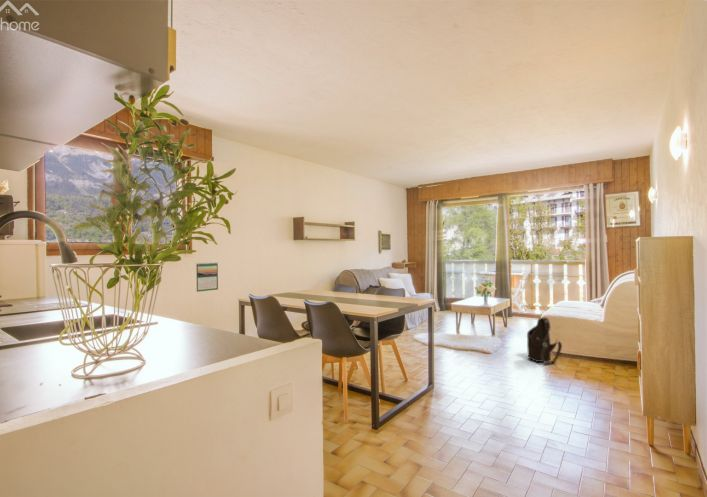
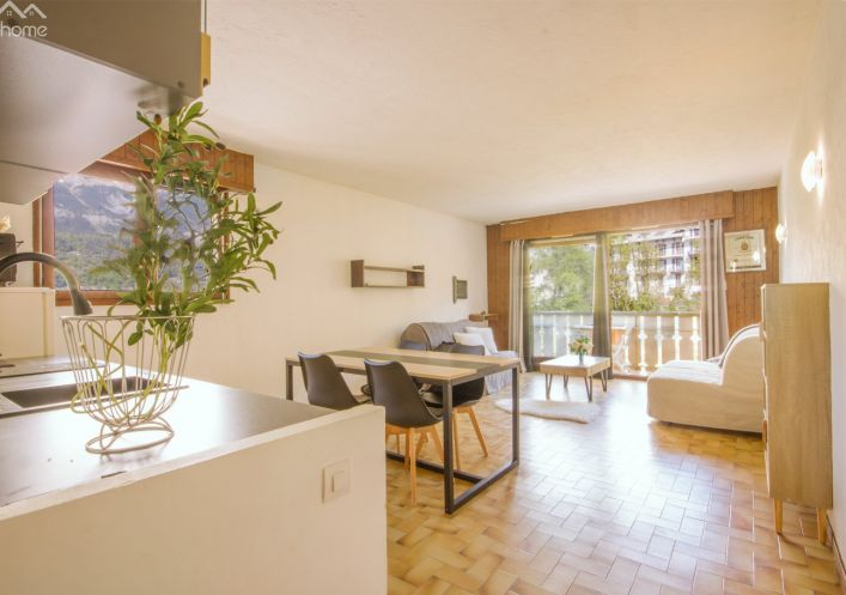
- calendar (207, 276)
- shoulder bag (543, 339)
